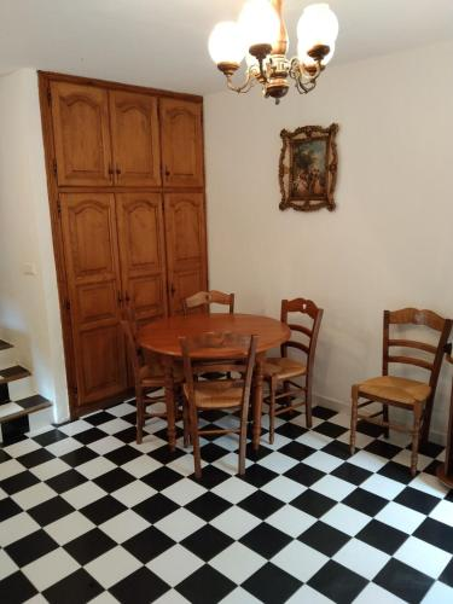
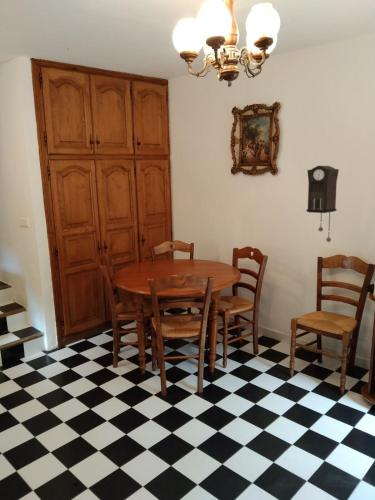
+ pendulum clock (321, 204)
